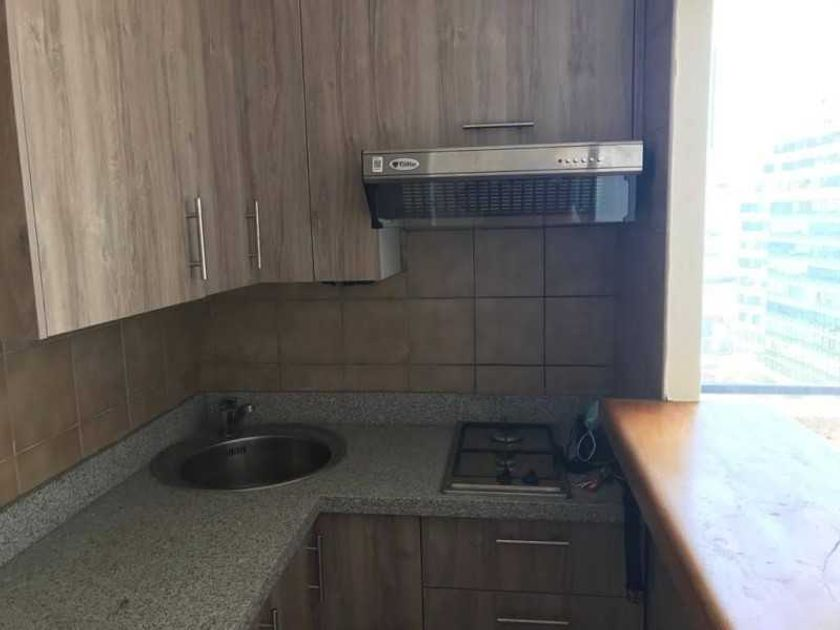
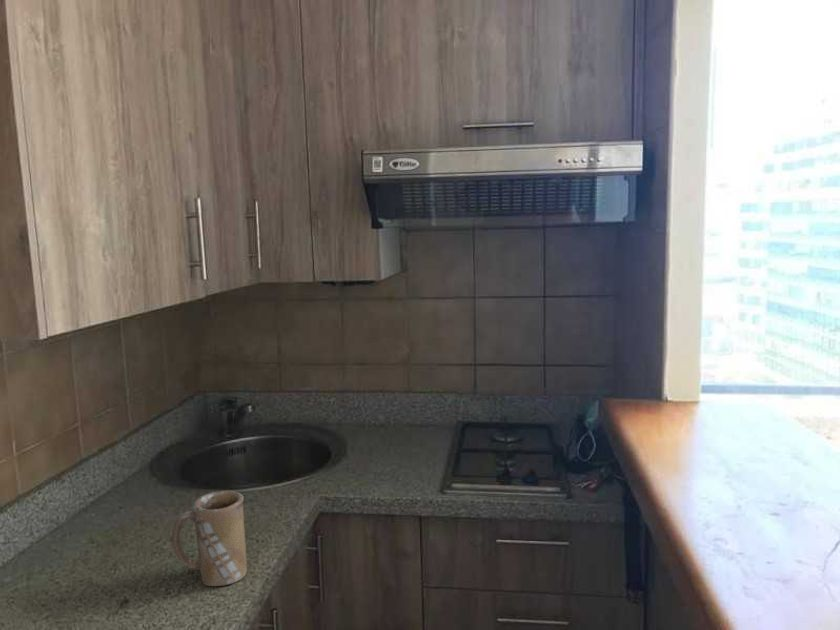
+ mug (210, 539)
